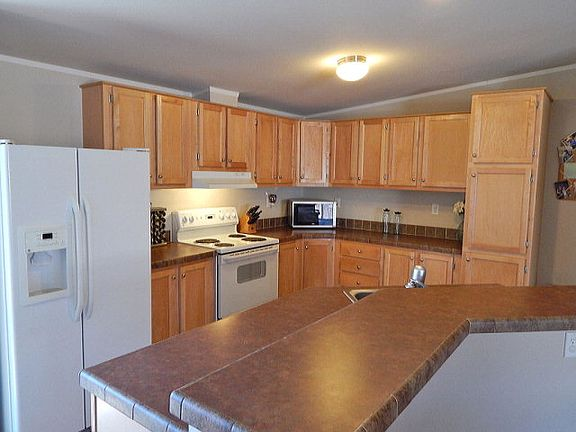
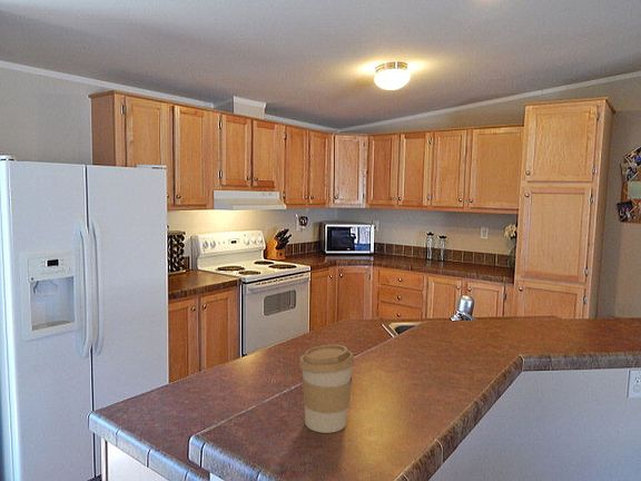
+ coffee cup (326, 385)
